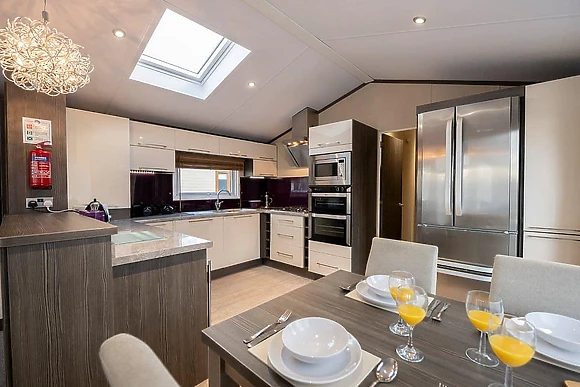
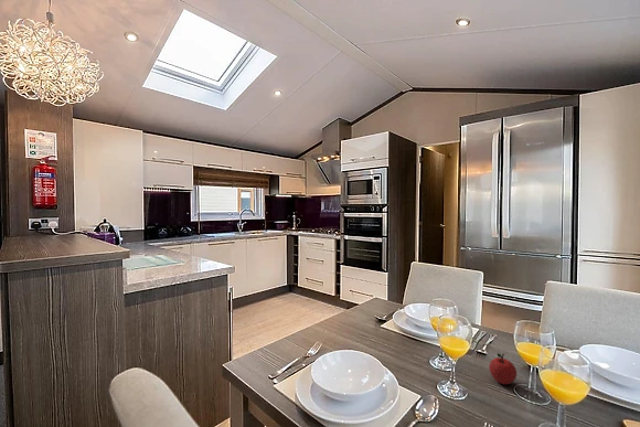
+ apple (502, 367)
